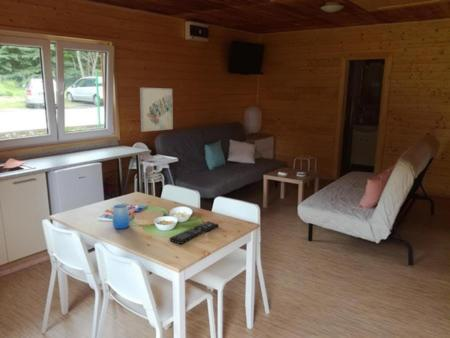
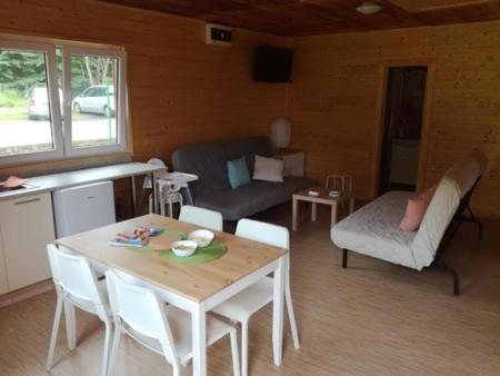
- wall art (157, 109)
- cup (121, 216)
- remote control (195, 231)
